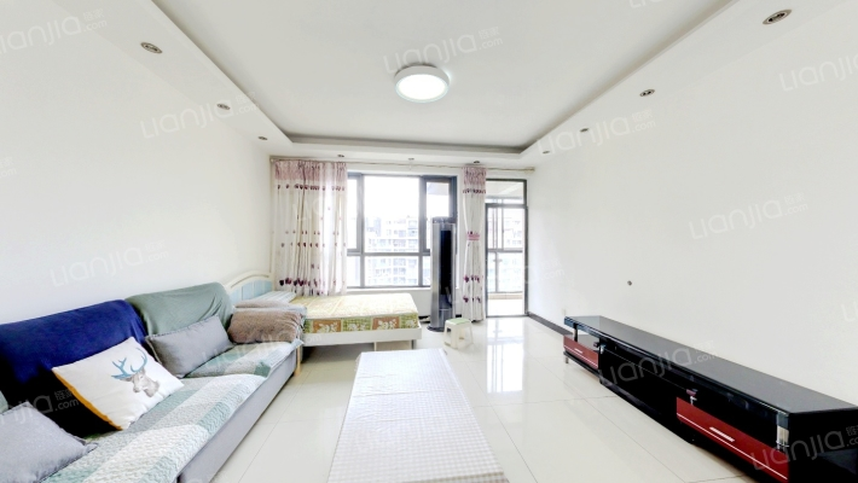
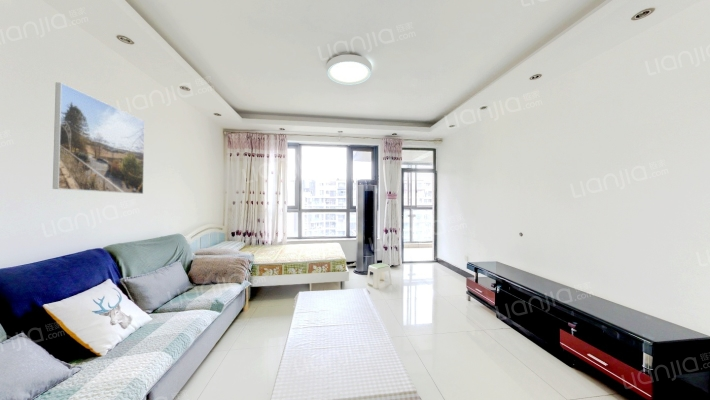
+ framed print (107, 148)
